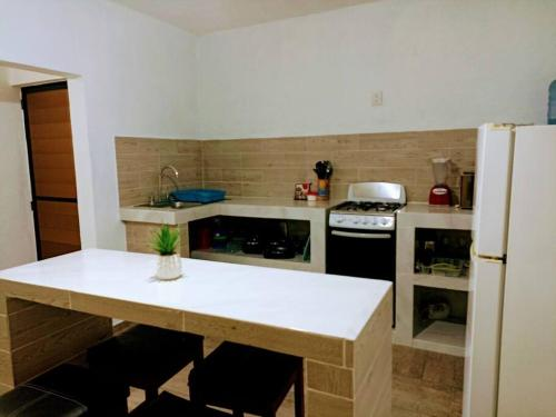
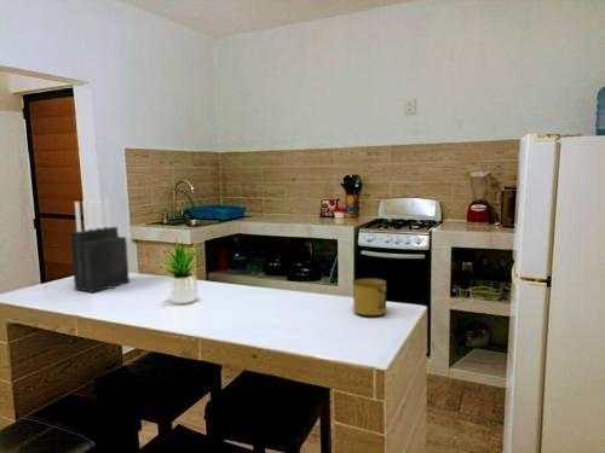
+ knife block (100, 244)
+ mug (371, 297)
